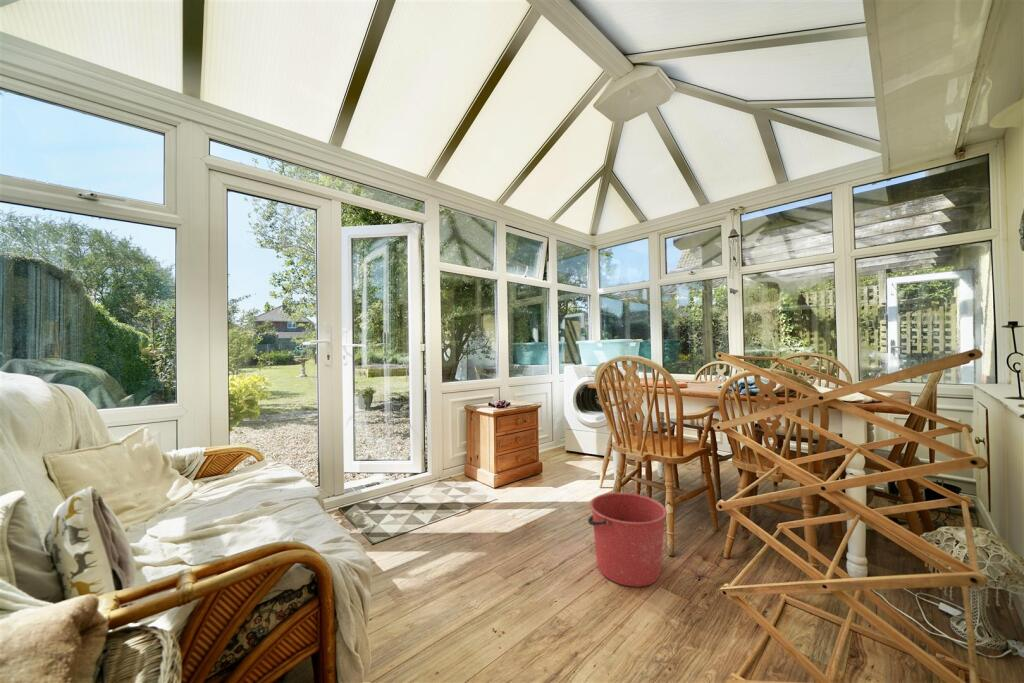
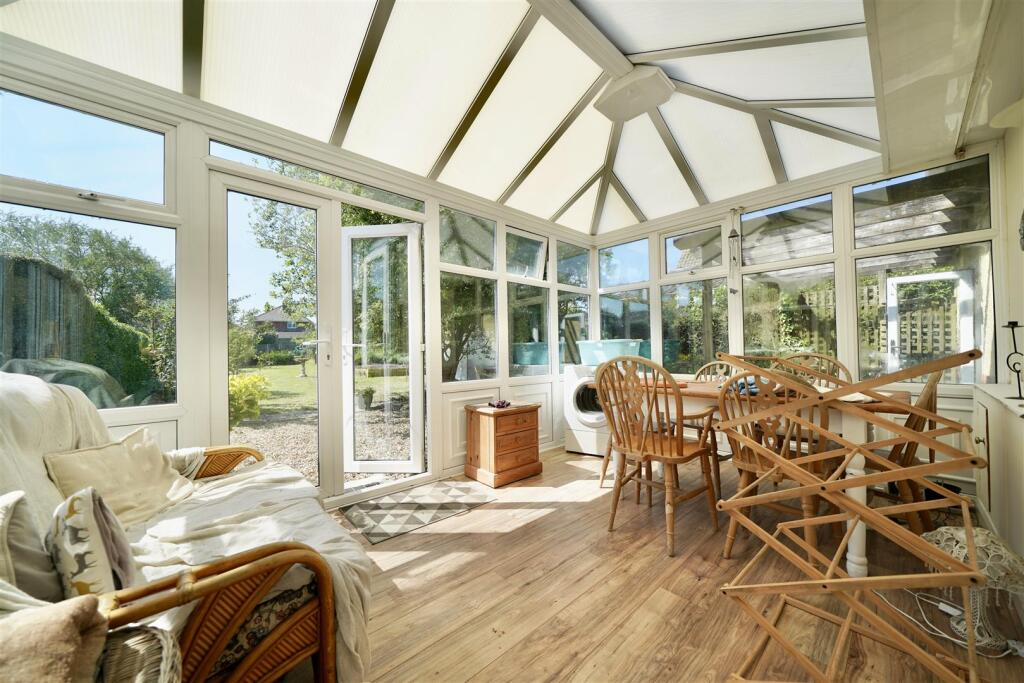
- bucket (627, 537)
